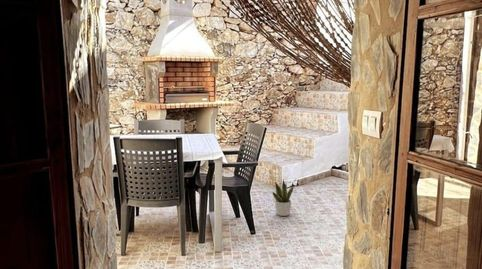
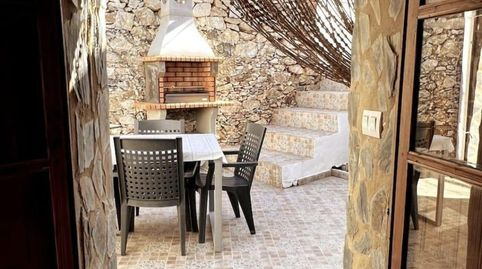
- potted plant (283, 195)
